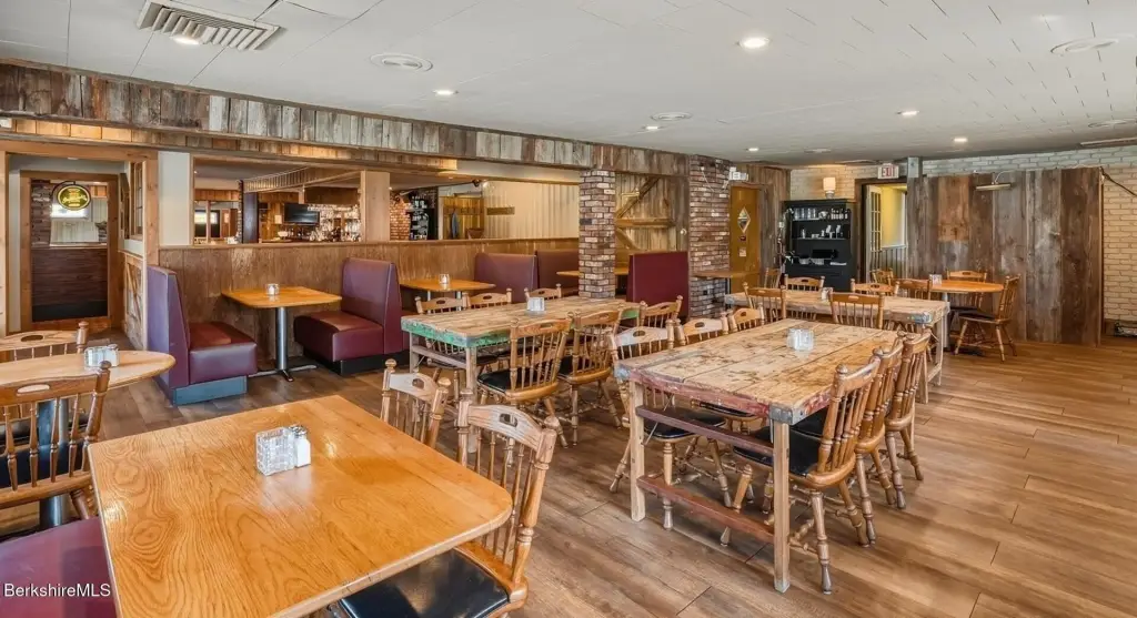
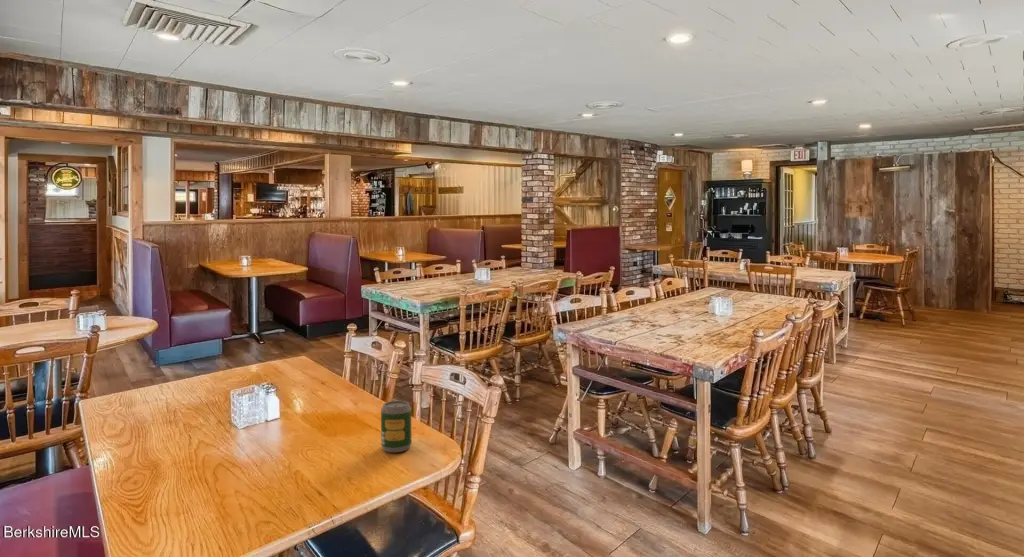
+ soda can (396, 425)
